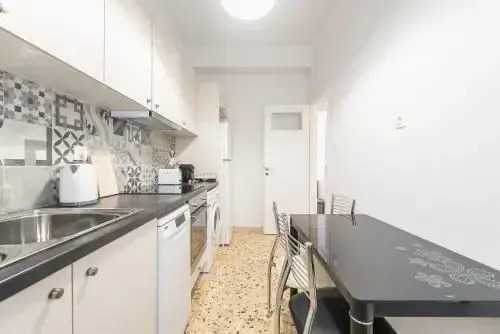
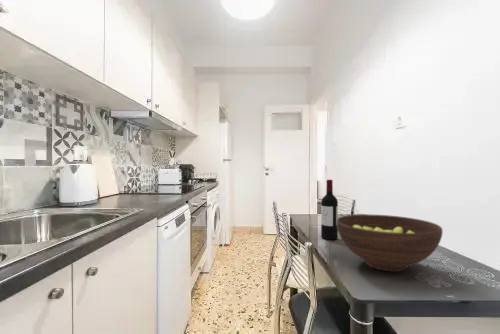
+ wine bottle (329, 208)
+ fruit bowl (385, 244)
